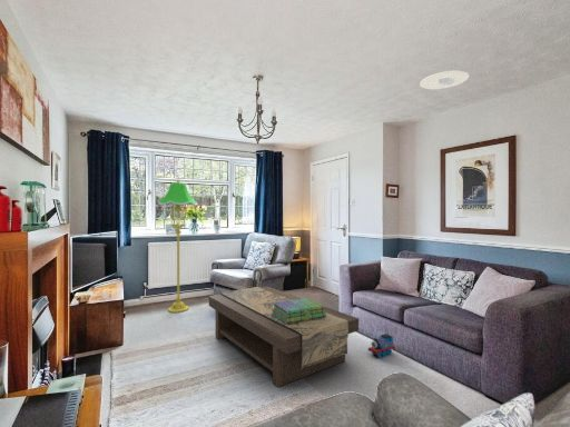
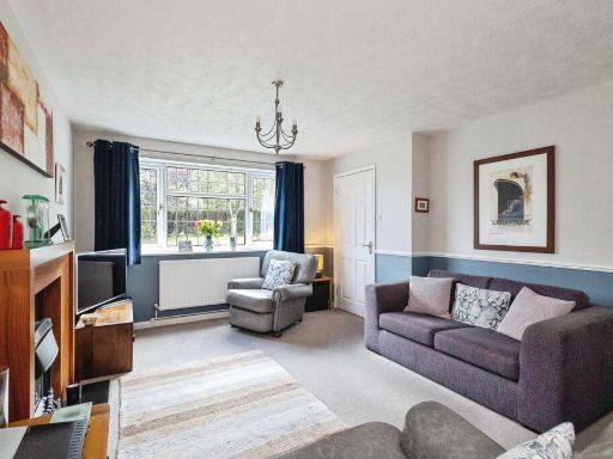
- stack of books (297, 309)
- coffee table (274, 325)
- recessed light (443, 78)
- toy train (381, 345)
- floor lamp (178, 245)
